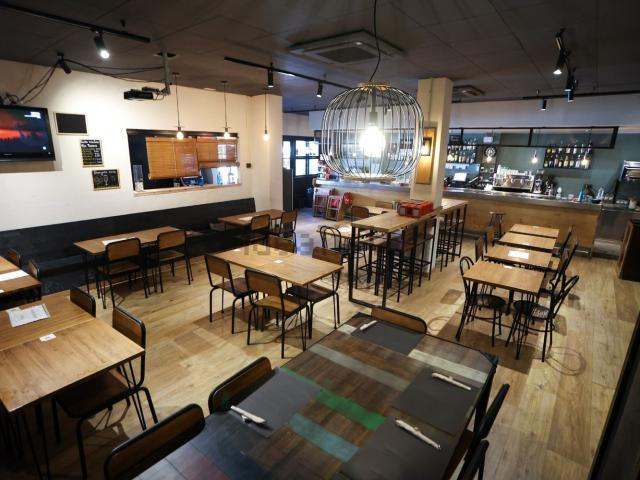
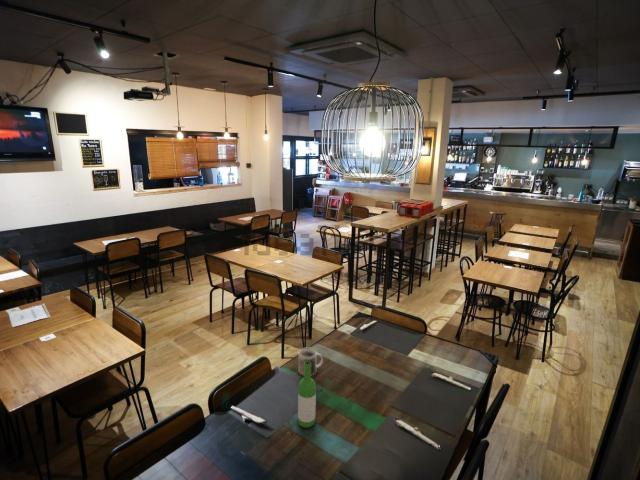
+ mug (310, 361)
+ wine bottle (307, 393)
